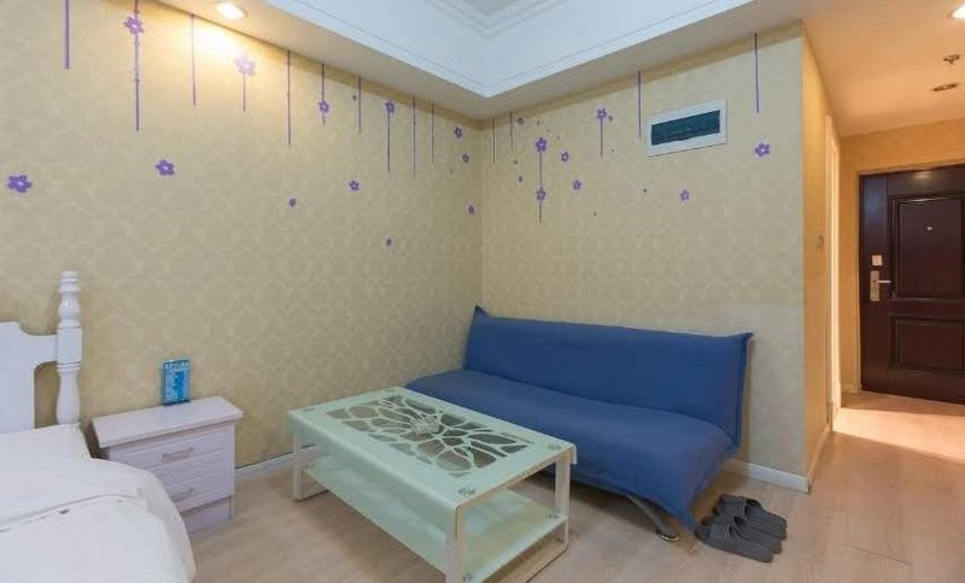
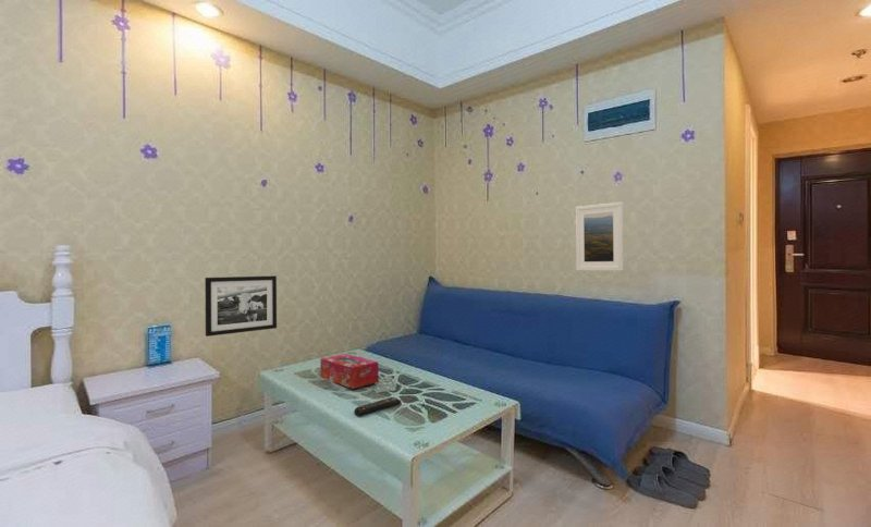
+ tissue box (348, 369)
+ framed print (598, 237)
+ remote control (378, 405)
+ picture frame (243, 304)
